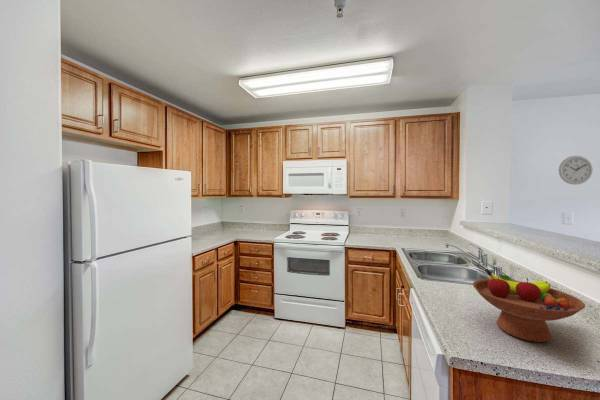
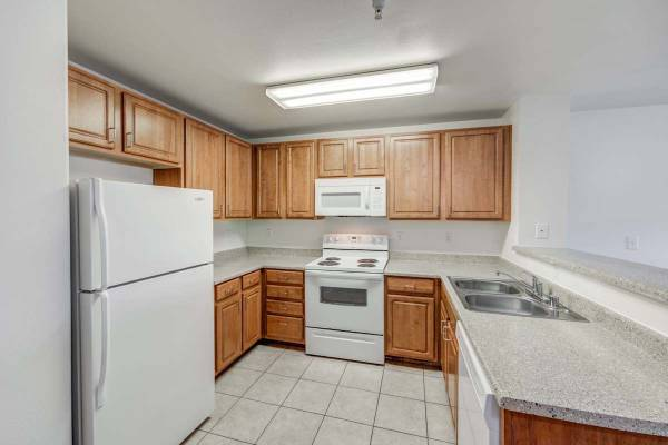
- wall clock (575, 170)
- fruit bowl (522, 304)
